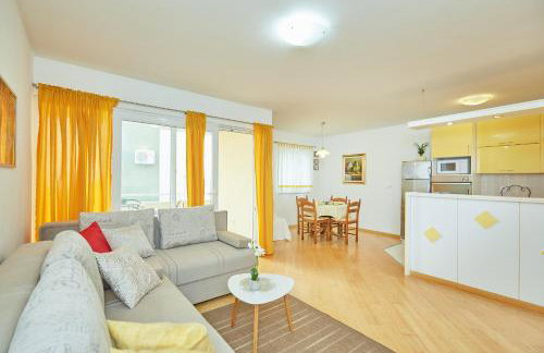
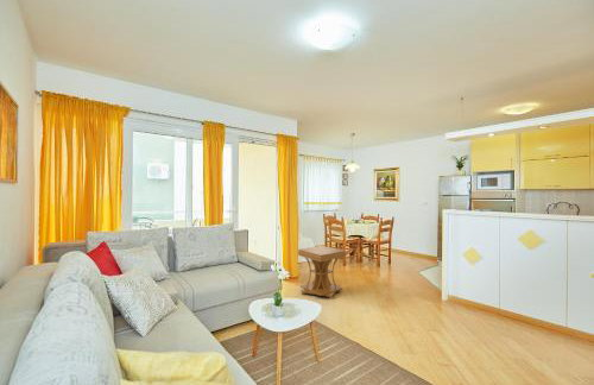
+ side table (321, 270)
